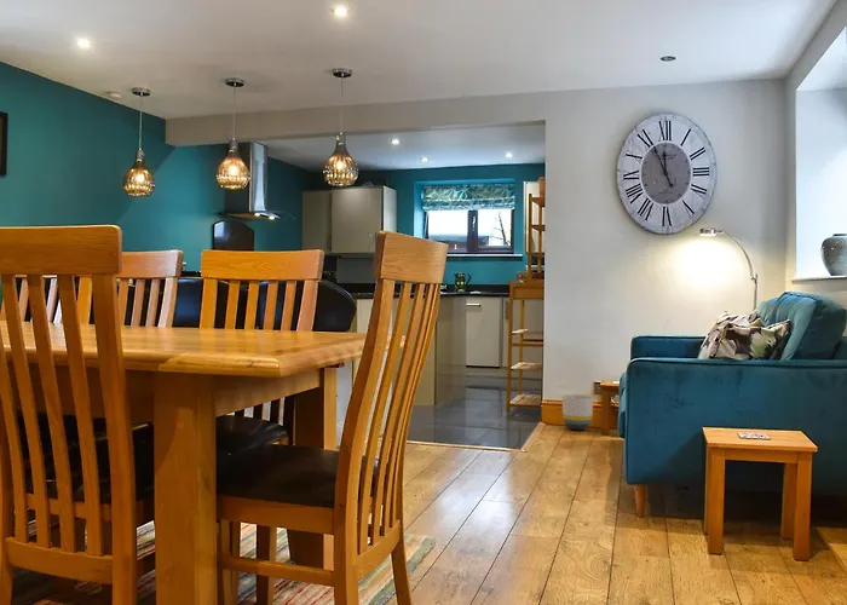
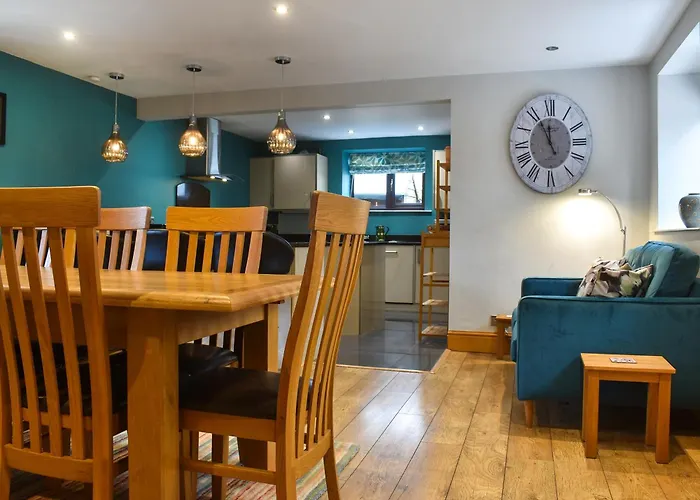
- planter (577, 413)
